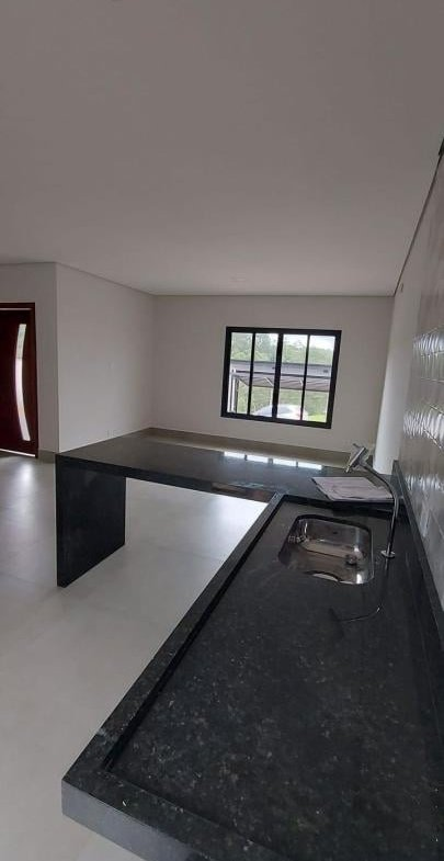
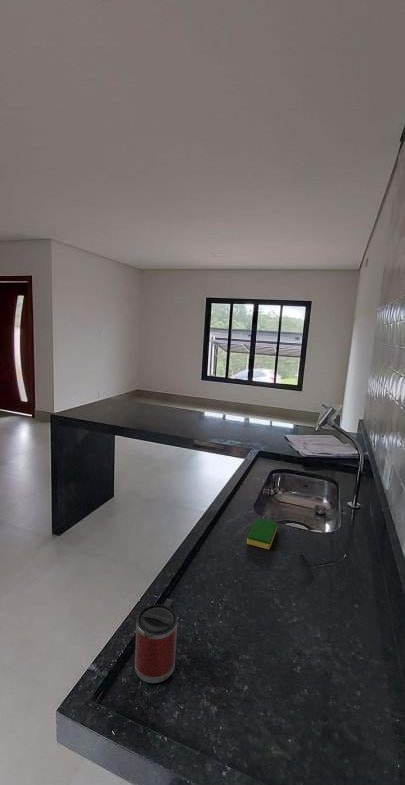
+ mug (158, 636)
+ dish sponge (262, 532)
